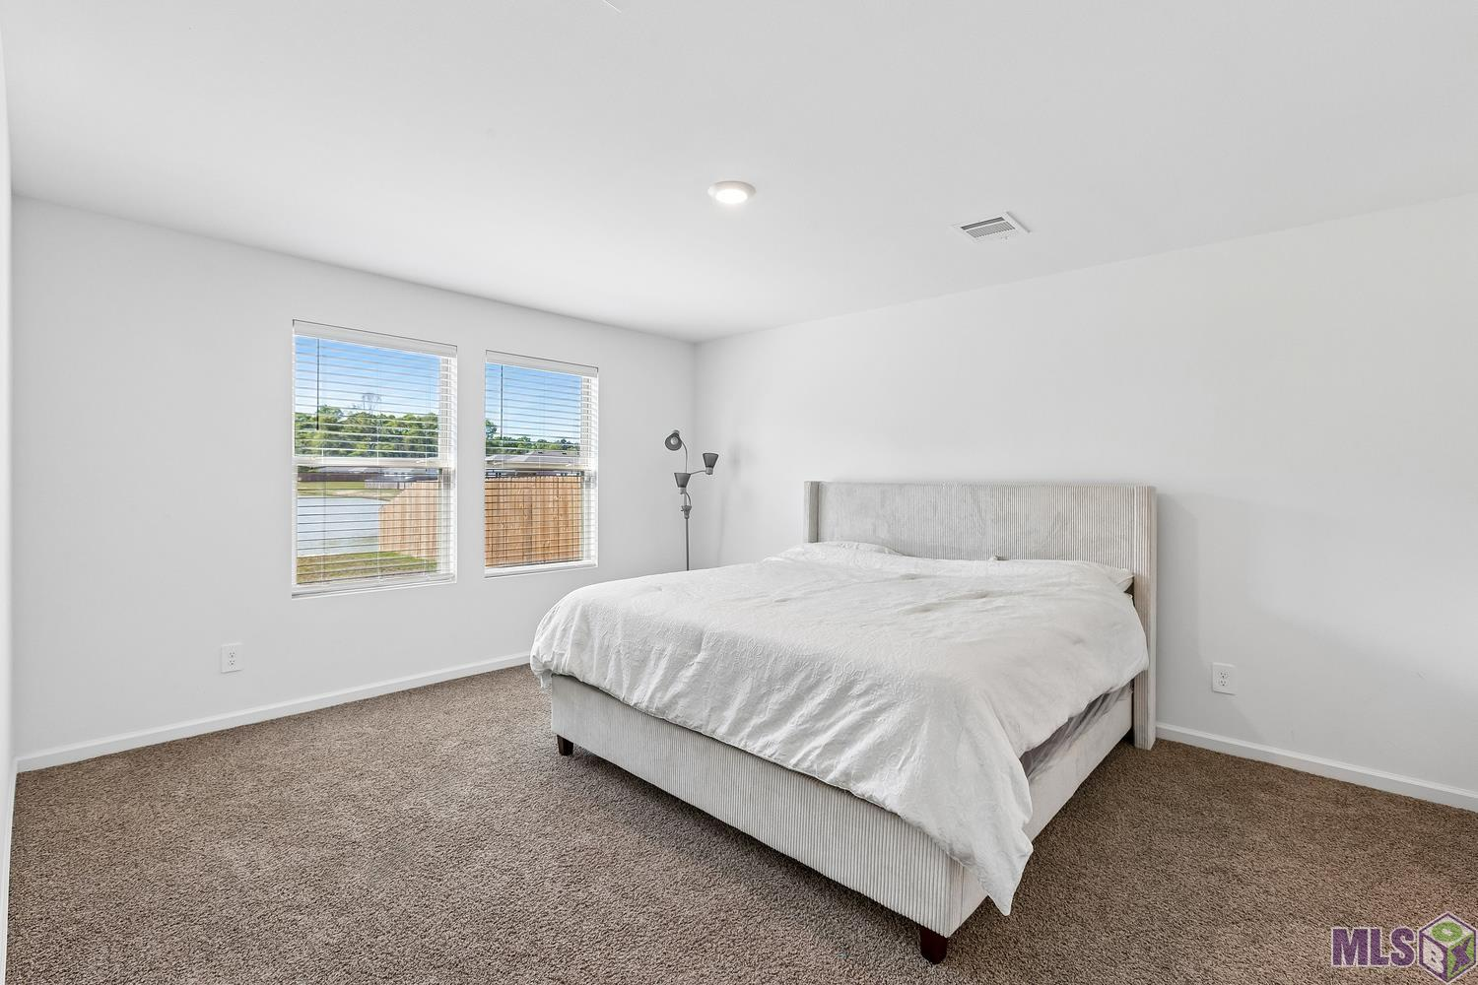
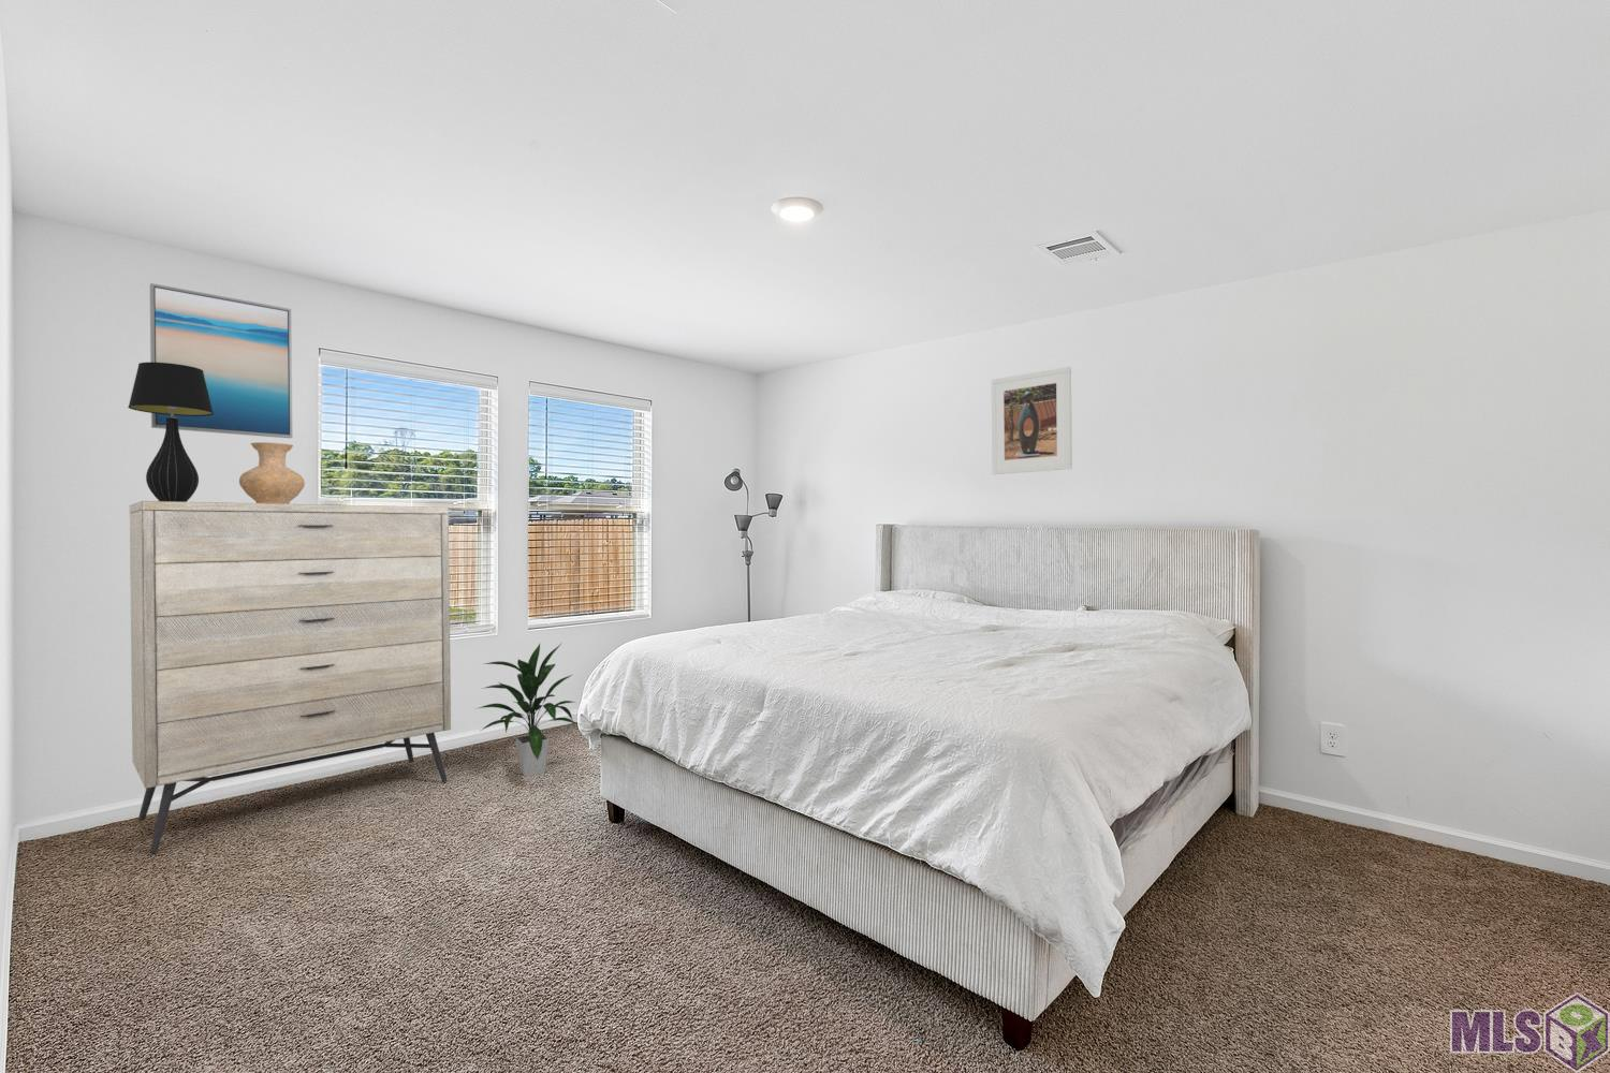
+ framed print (1029, 422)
+ indoor plant (529, 709)
+ wall art (224, 365)
+ vase (272, 474)
+ table lamp (171, 435)
+ dresser (302, 653)
